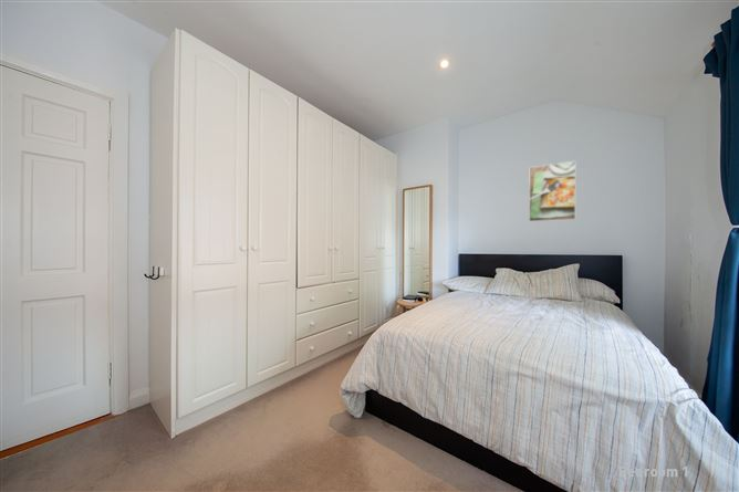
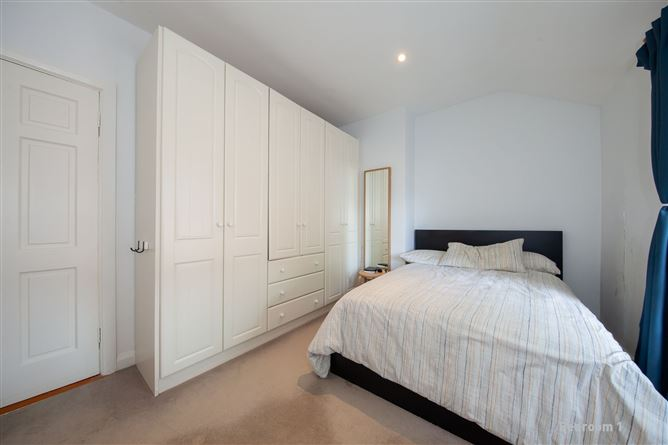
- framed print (551, 192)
